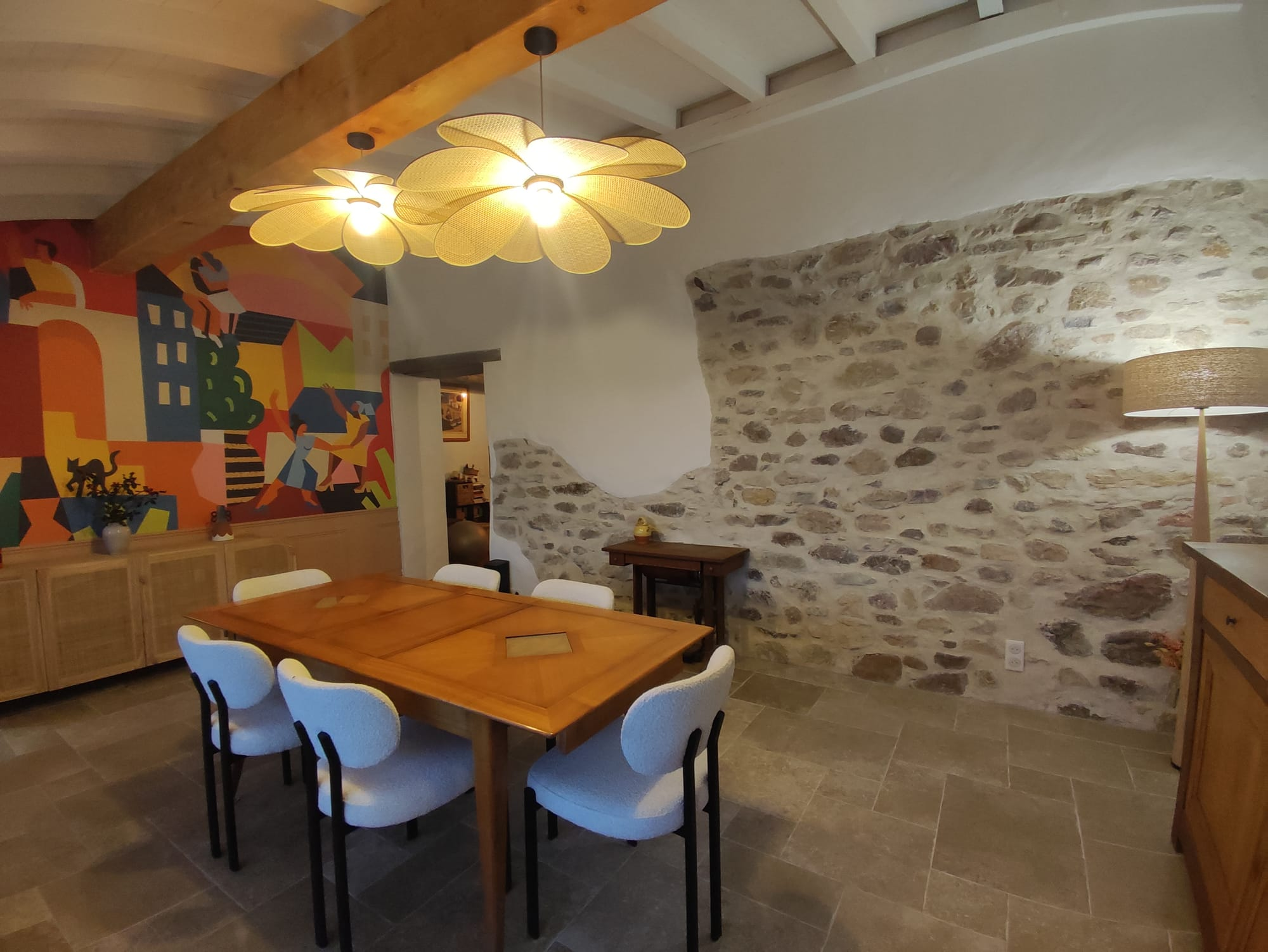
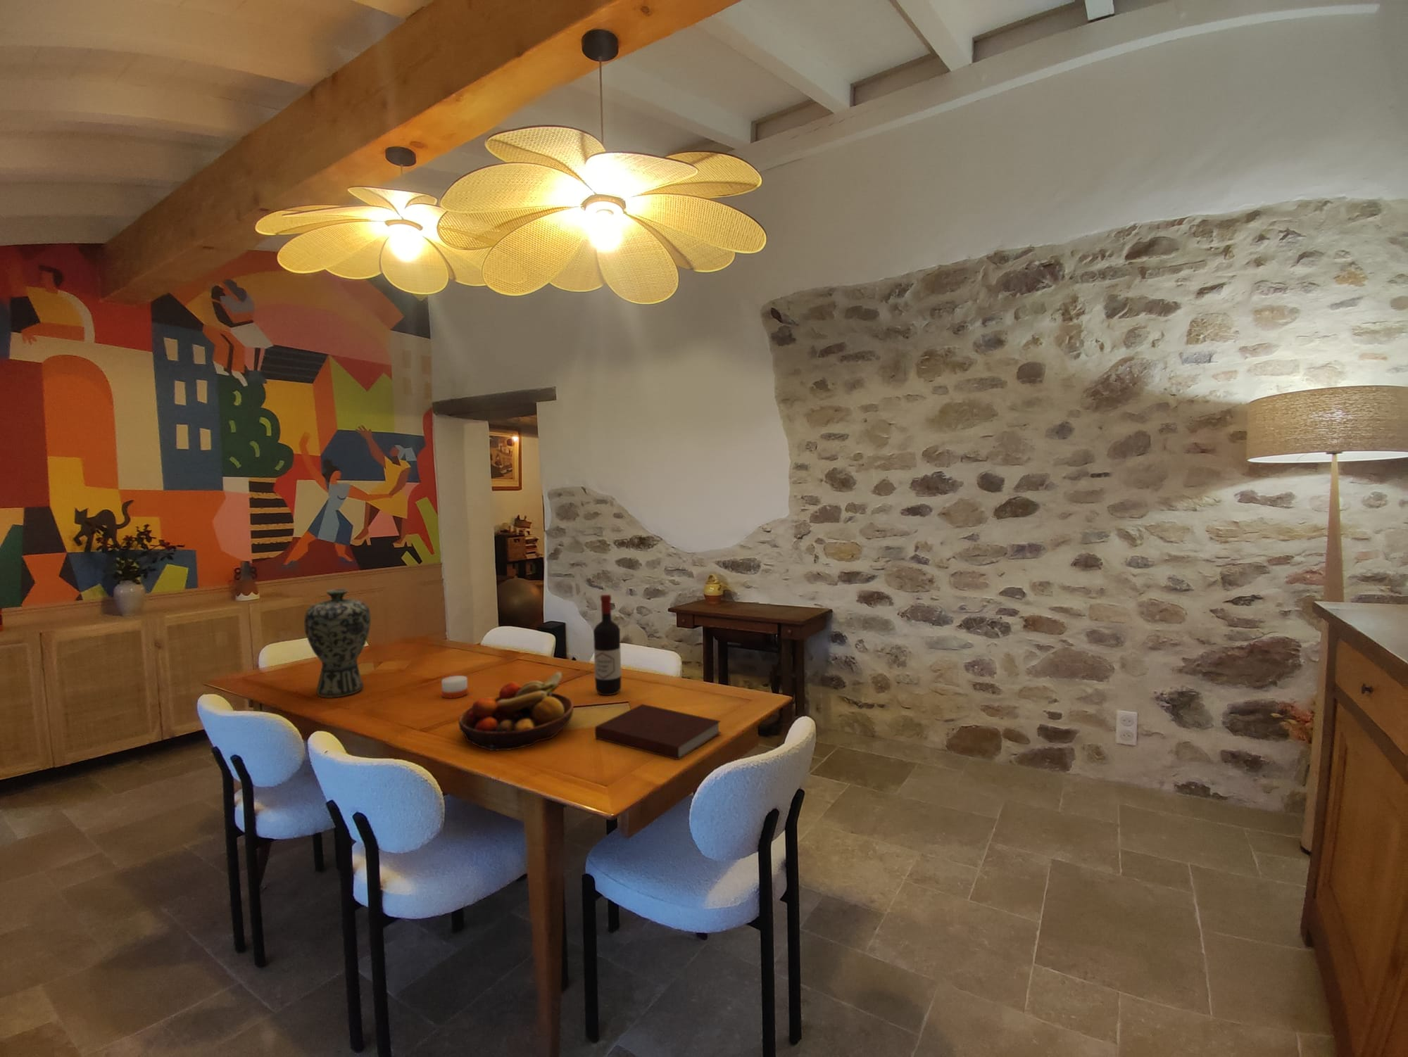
+ candle (454, 678)
+ wine bottle (607, 644)
+ fruit bowl (517, 706)
+ vase (340, 641)
+ notebook (658, 729)
